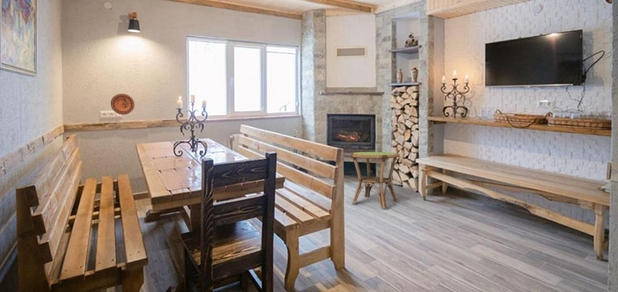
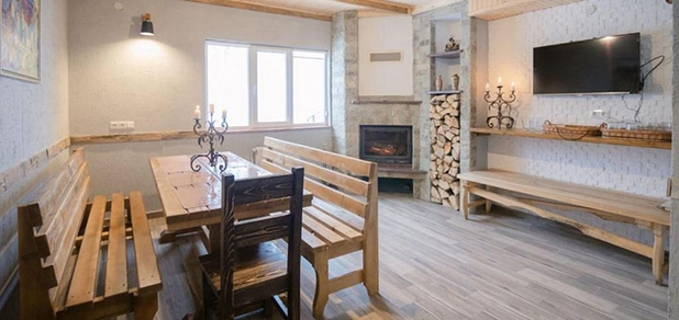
- decorative plate (122, 104)
- side table (374, 177)
